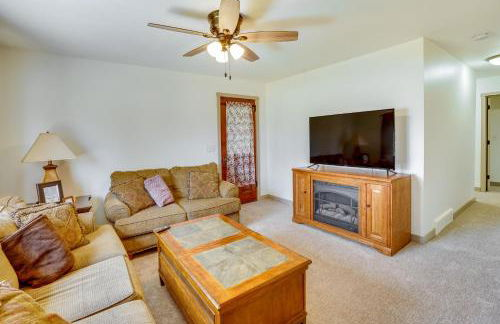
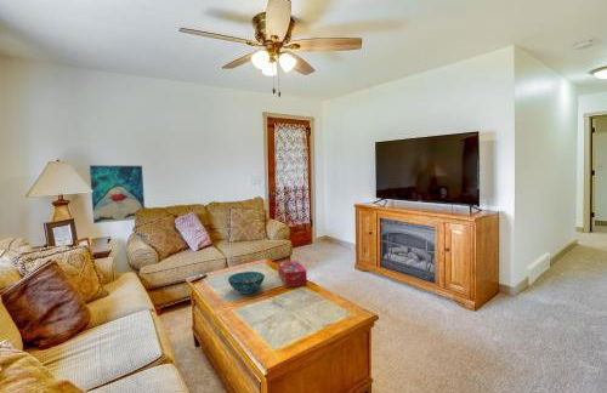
+ decorative bowl (246, 284)
+ tissue box (291, 273)
+ wall art (118, 193)
